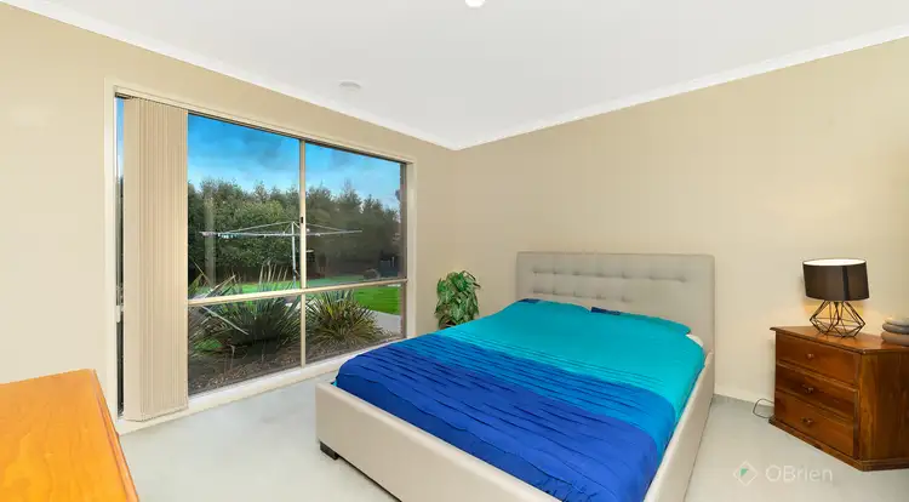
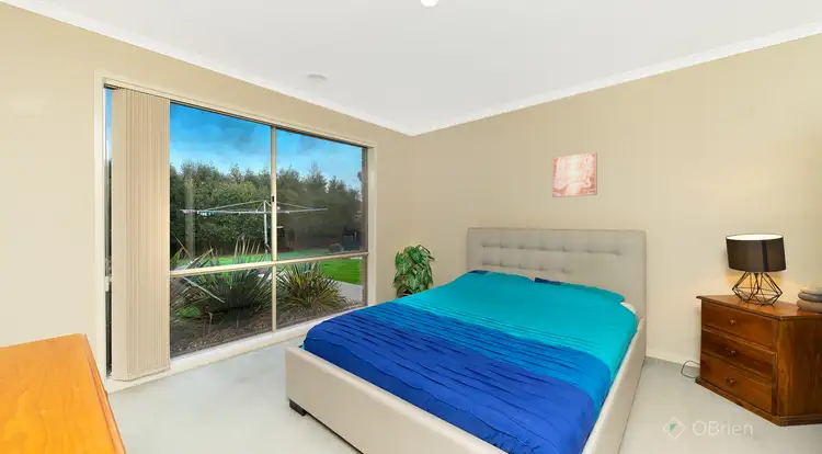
+ wall art (573, 175)
